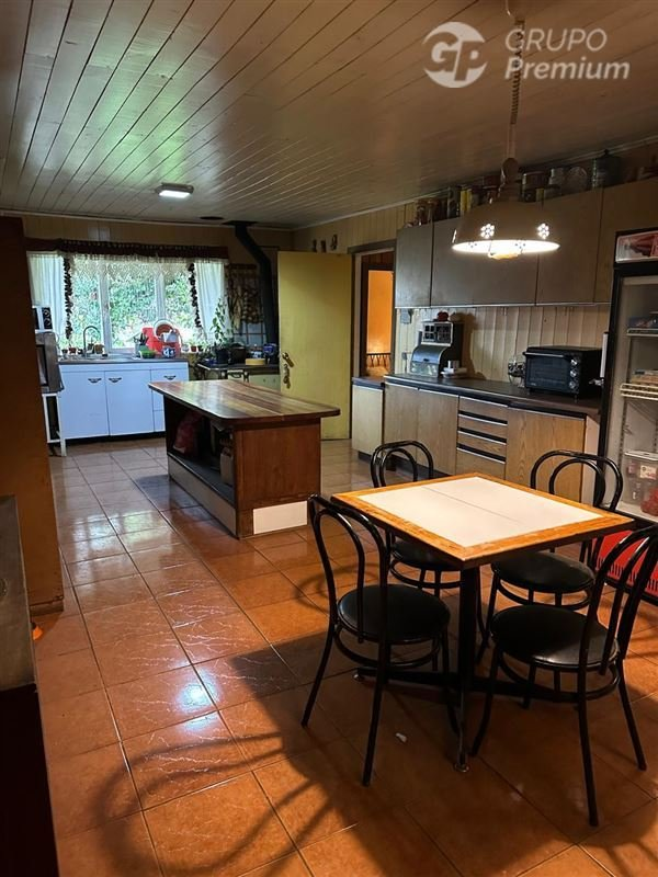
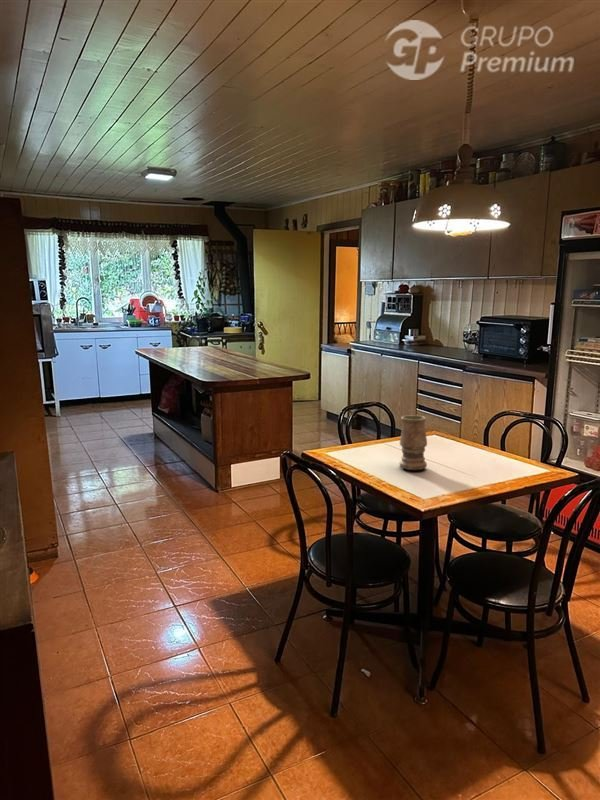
+ vase (413, 442)
